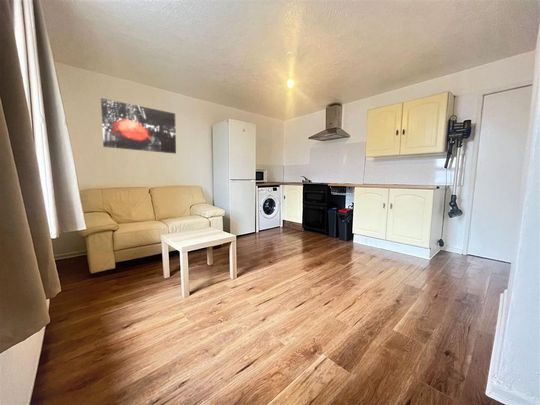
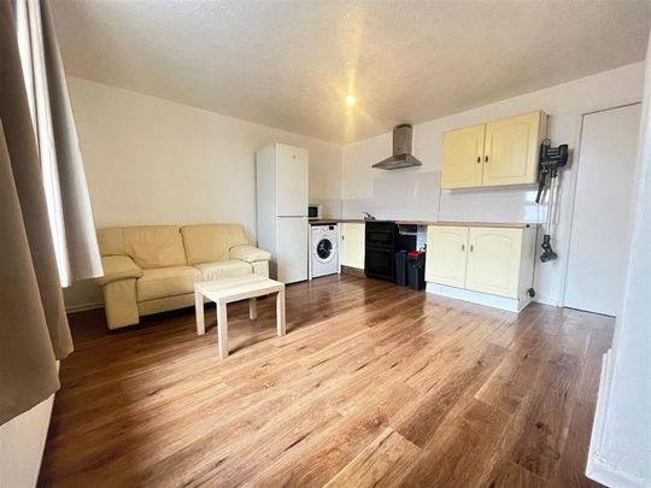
- wall art (142, 128)
